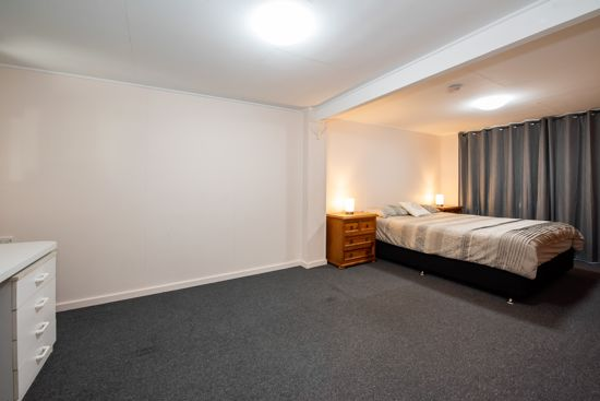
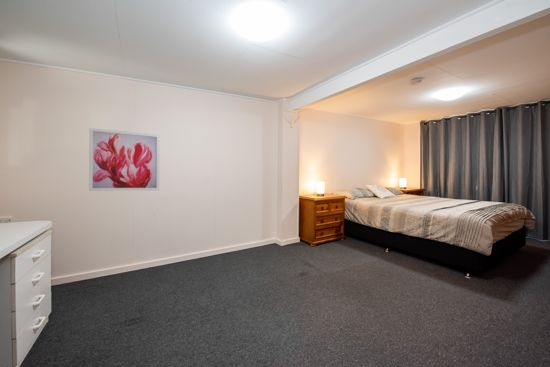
+ wall art (126, 161)
